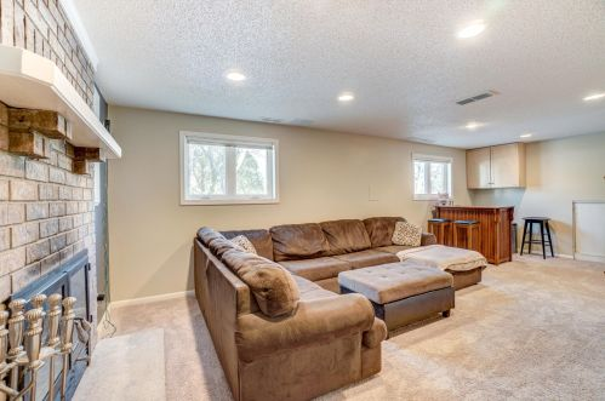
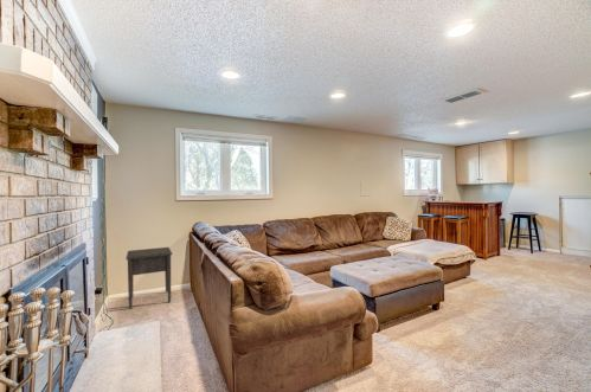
+ nightstand (149, 272)
